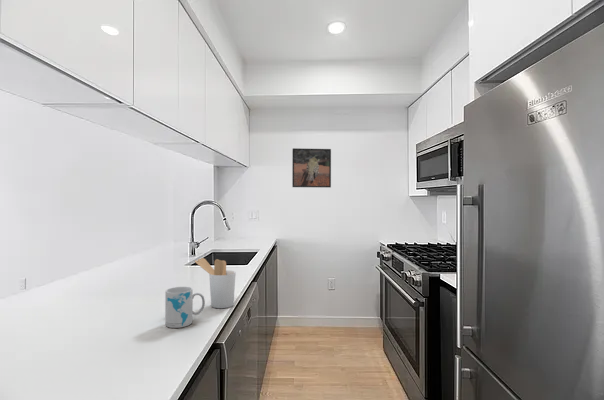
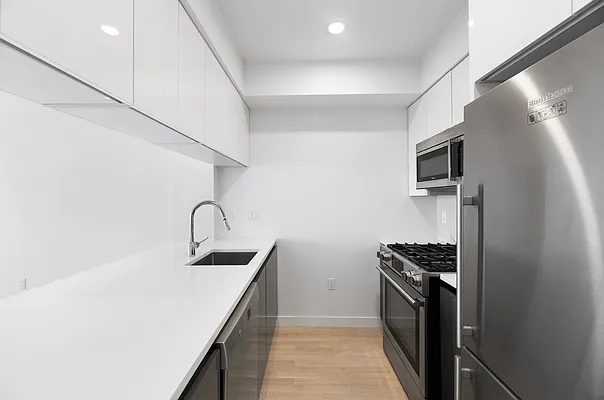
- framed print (311, 168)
- utensil holder (215, 281)
- mug (185, 305)
